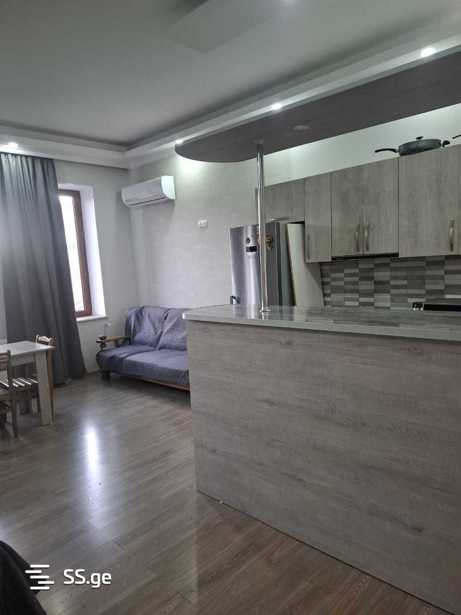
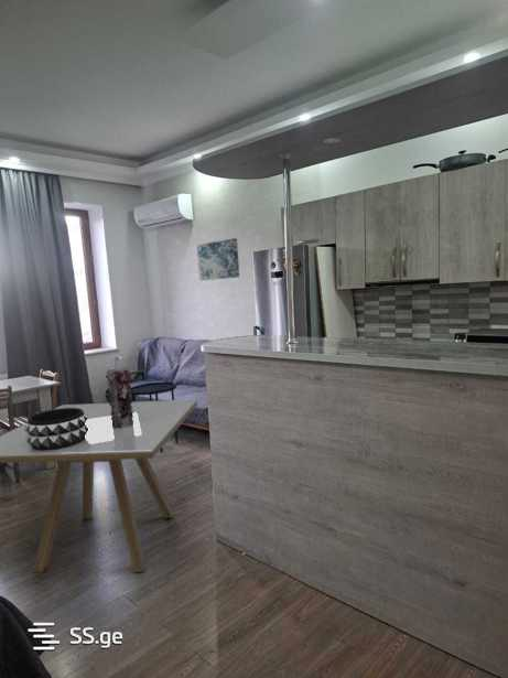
+ side table (155, 400)
+ vase (120, 397)
+ dining table (112, 480)
+ decorative bowl (57, 427)
+ wall art (217, 260)
